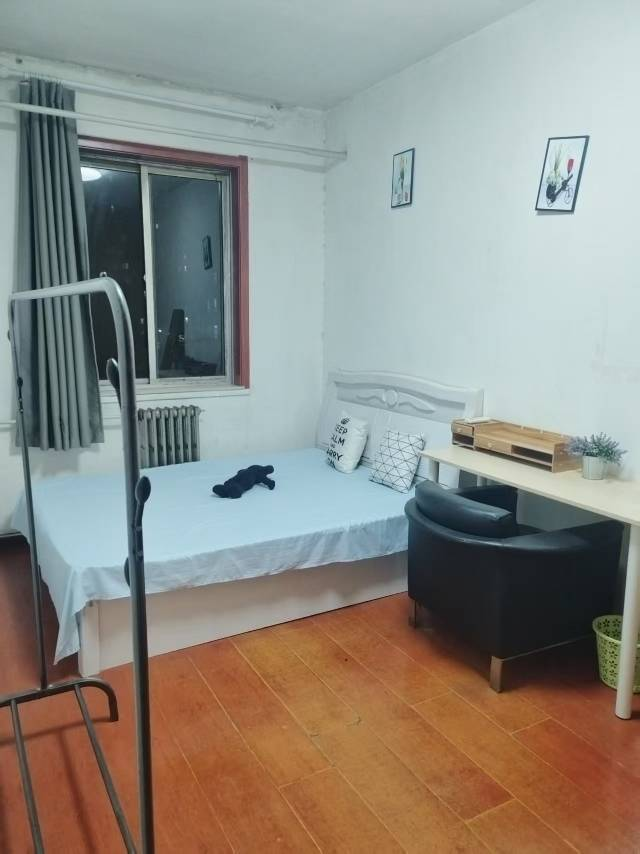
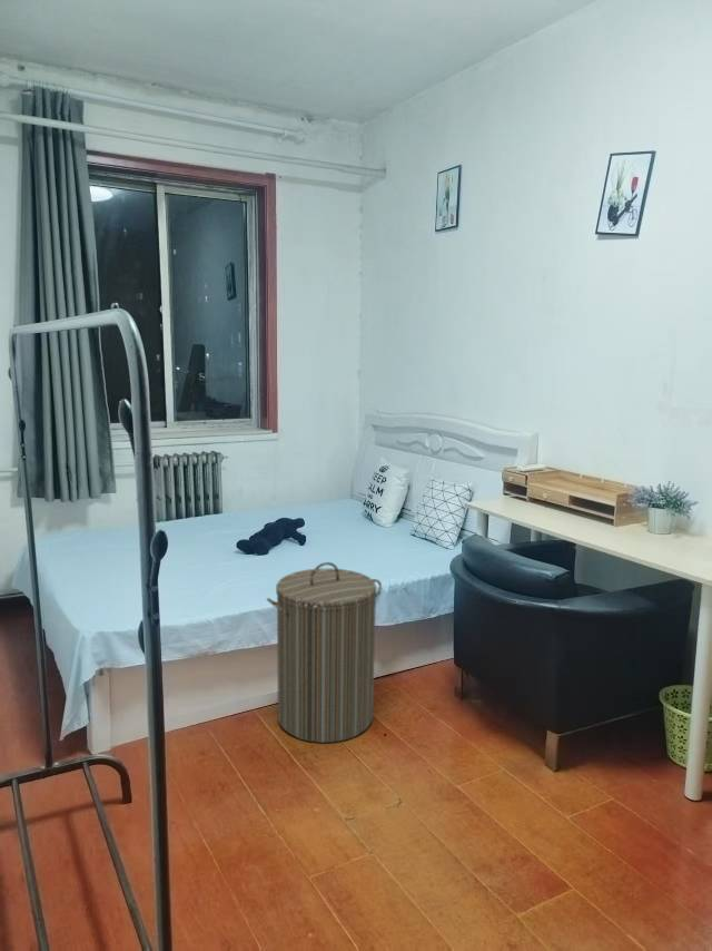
+ laundry hamper (326, 640)
